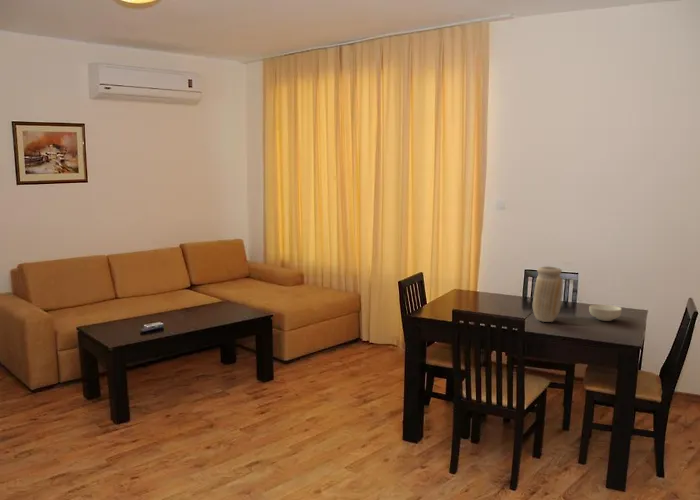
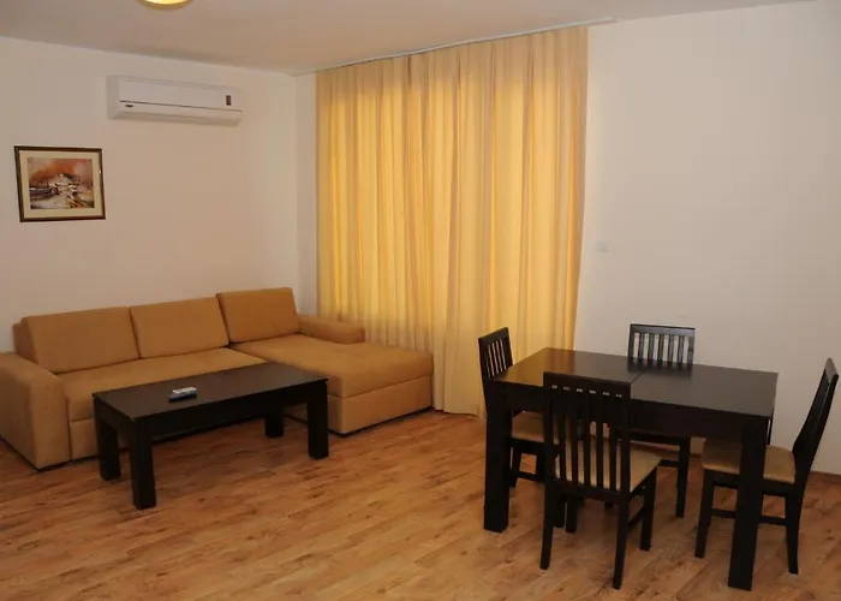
- vase (548, 294)
- cereal bowl (604, 313)
